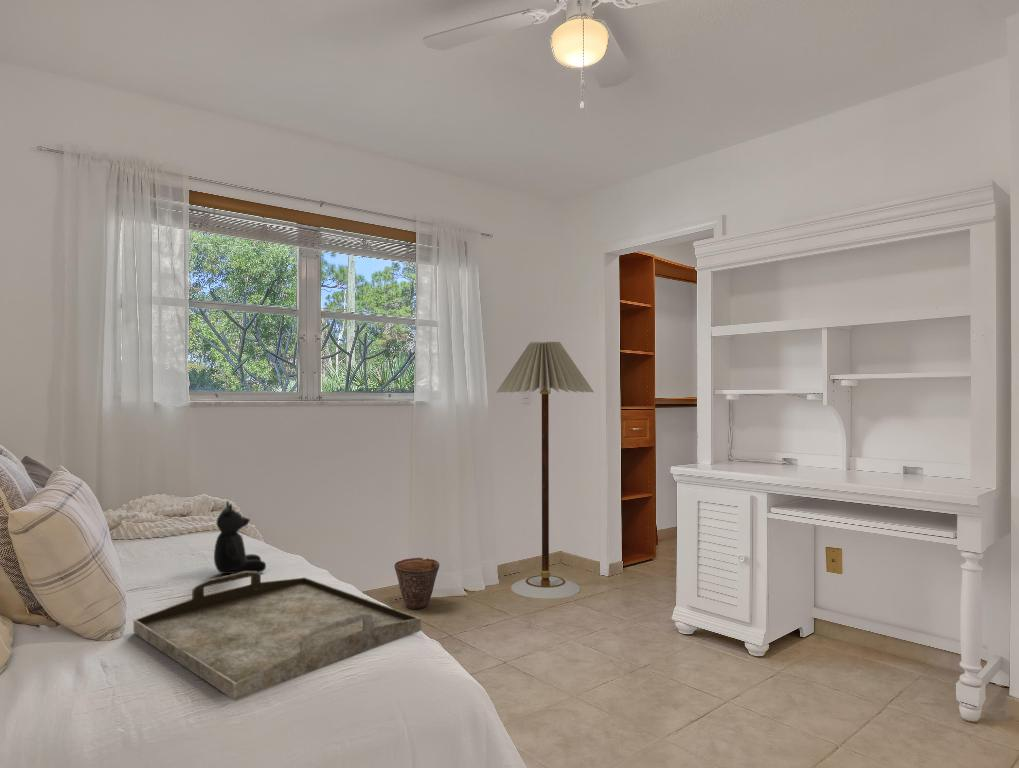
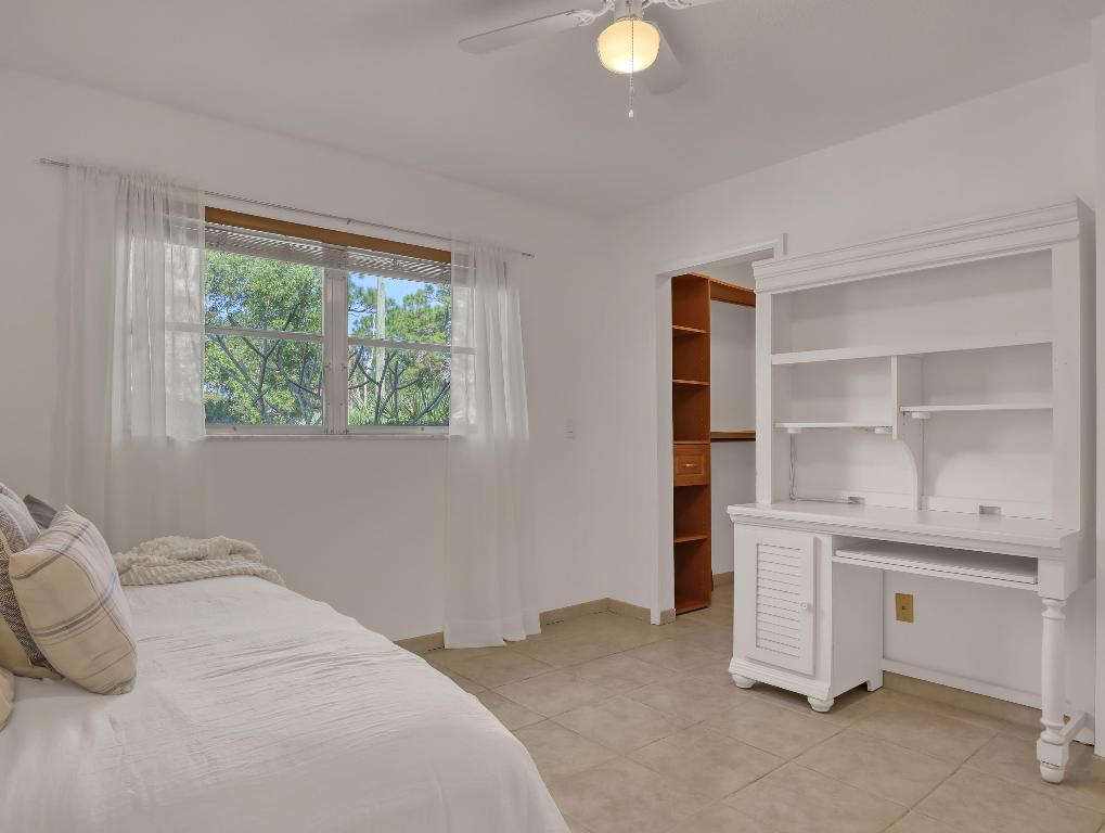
- floor lamp (545, 464)
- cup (417, 584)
- teddy bear (239, 536)
- serving tray (277, 613)
